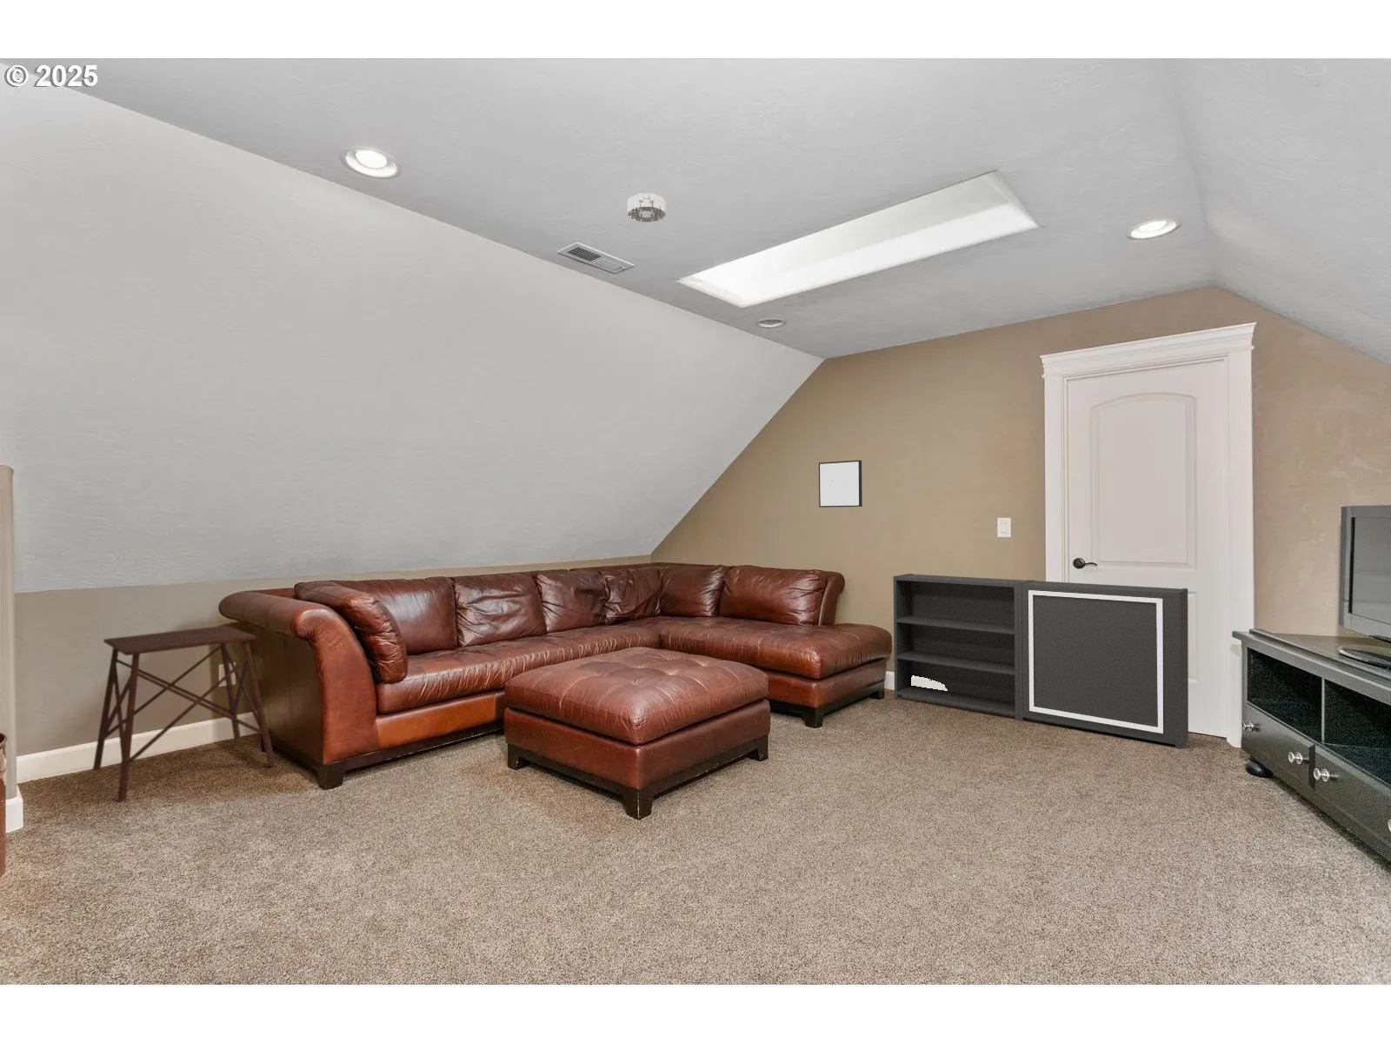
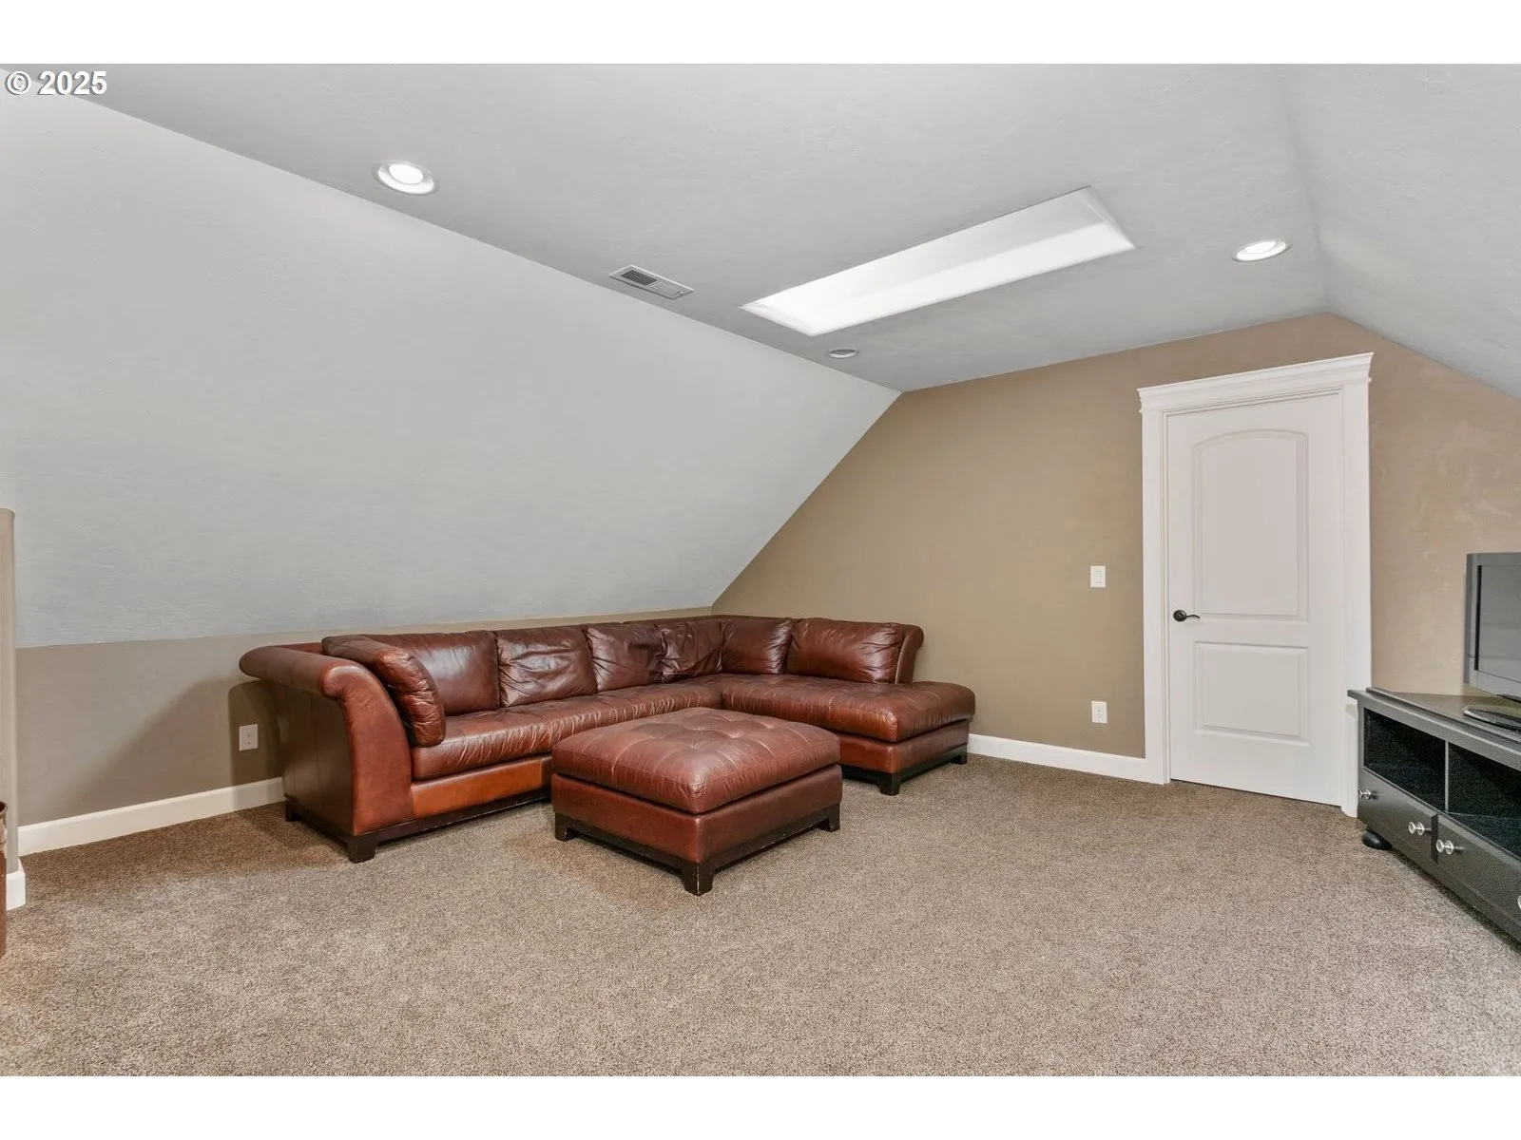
- smoke detector (646, 207)
- storage cabinet (1025, 649)
- wall art (840, 484)
- side table (187, 699)
